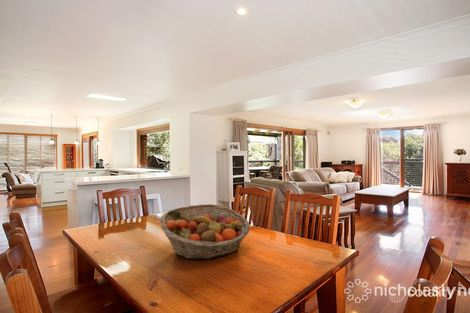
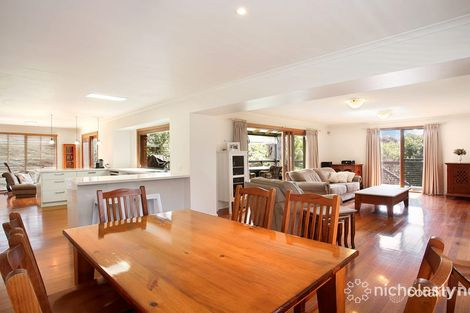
- fruit basket (206, 229)
